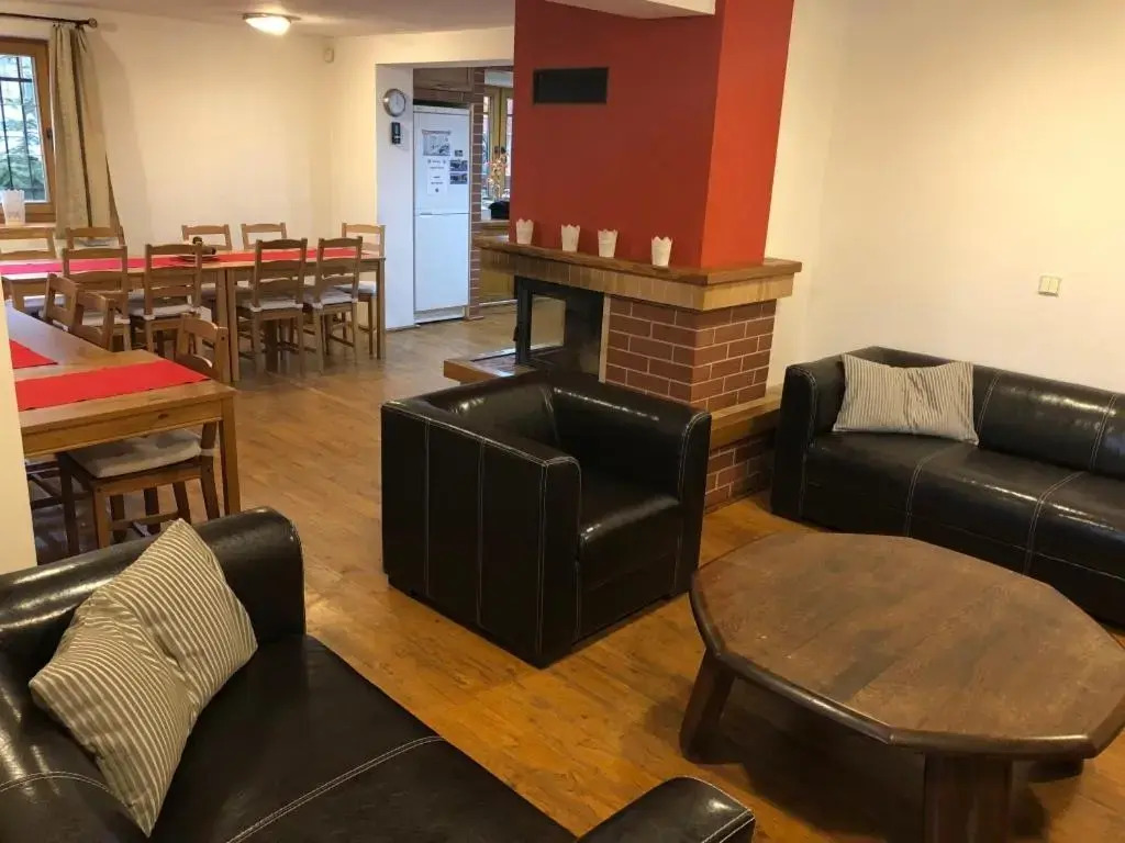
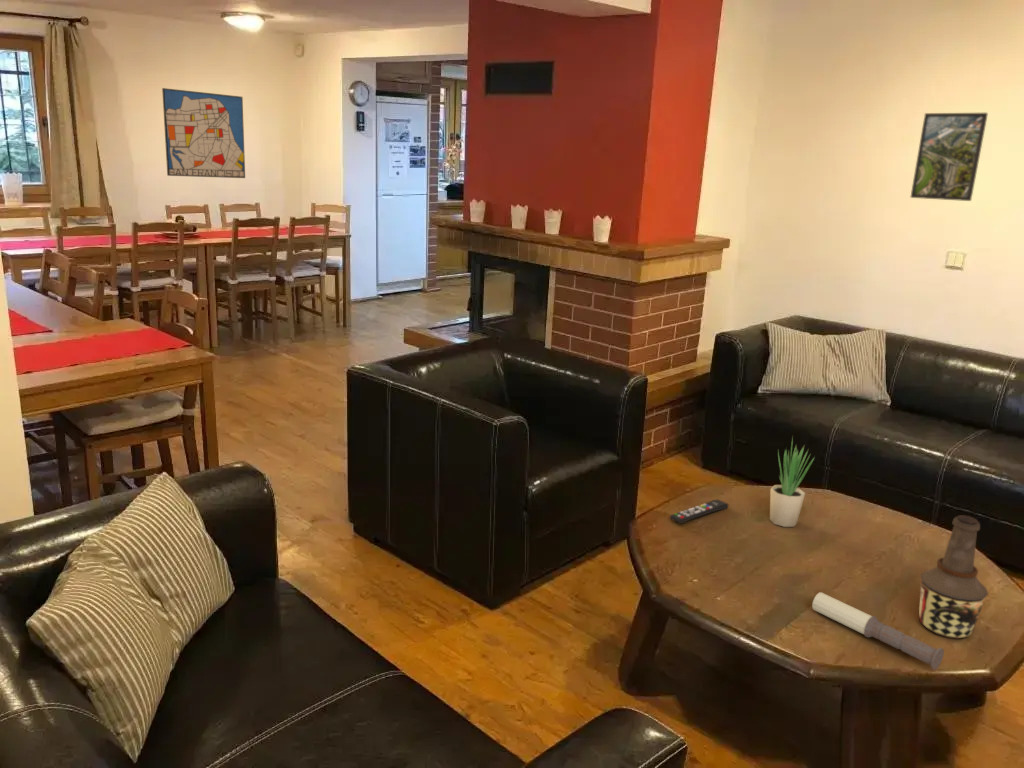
+ candle (872, 627)
+ potted plant (792, 479)
+ remote control (699, 511)
+ bottle (957, 573)
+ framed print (947, 156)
+ wall art (205, 135)
